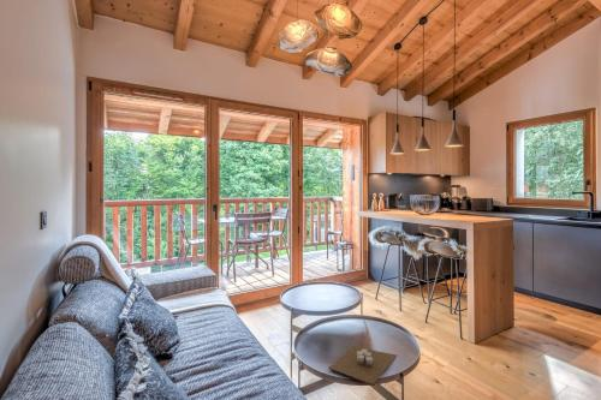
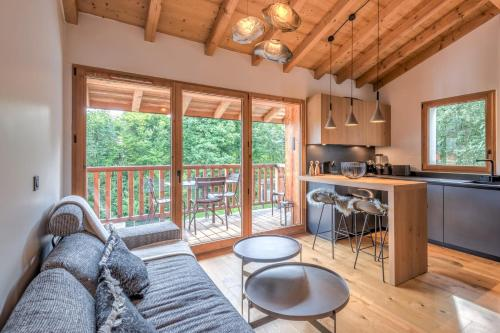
- candle (364, 357)
